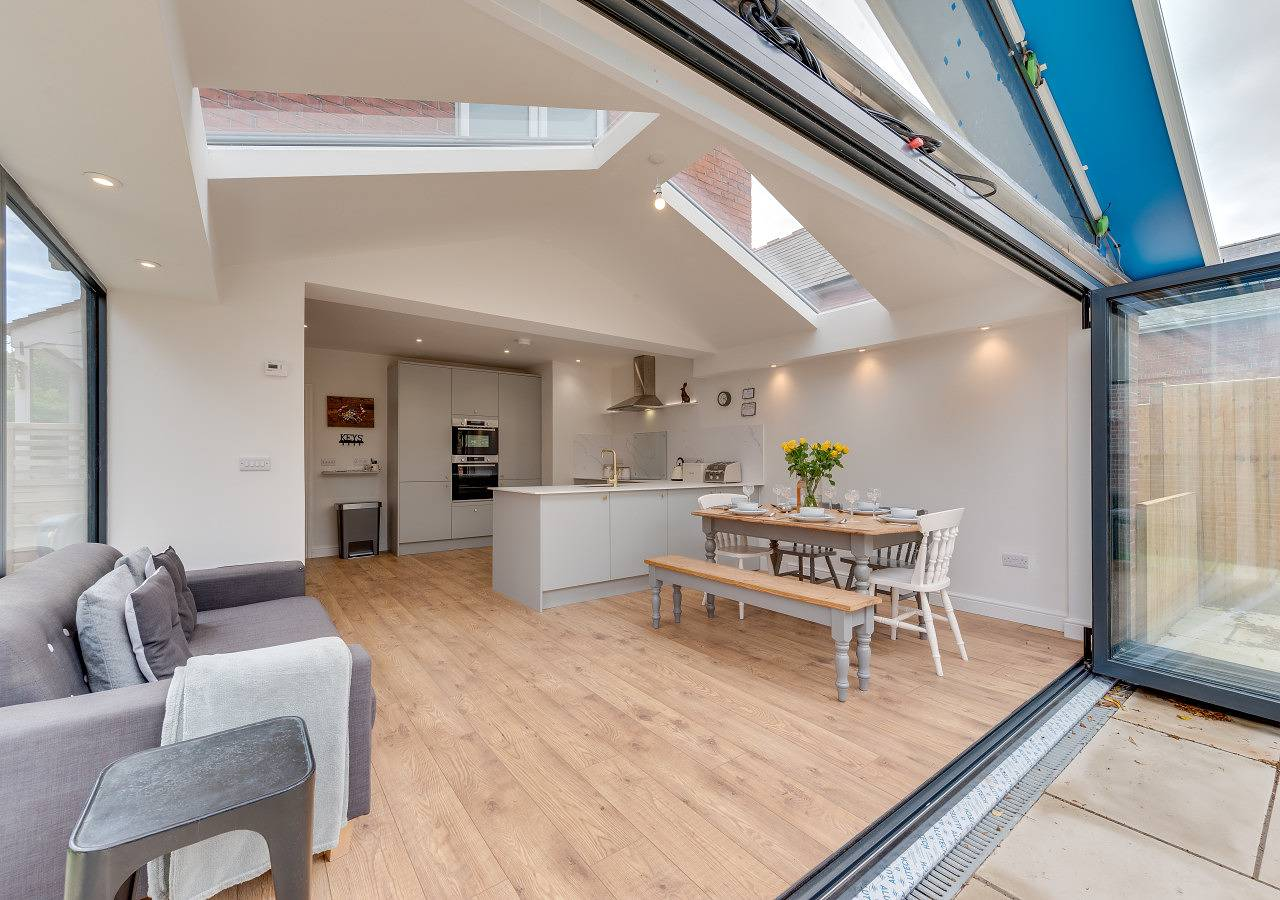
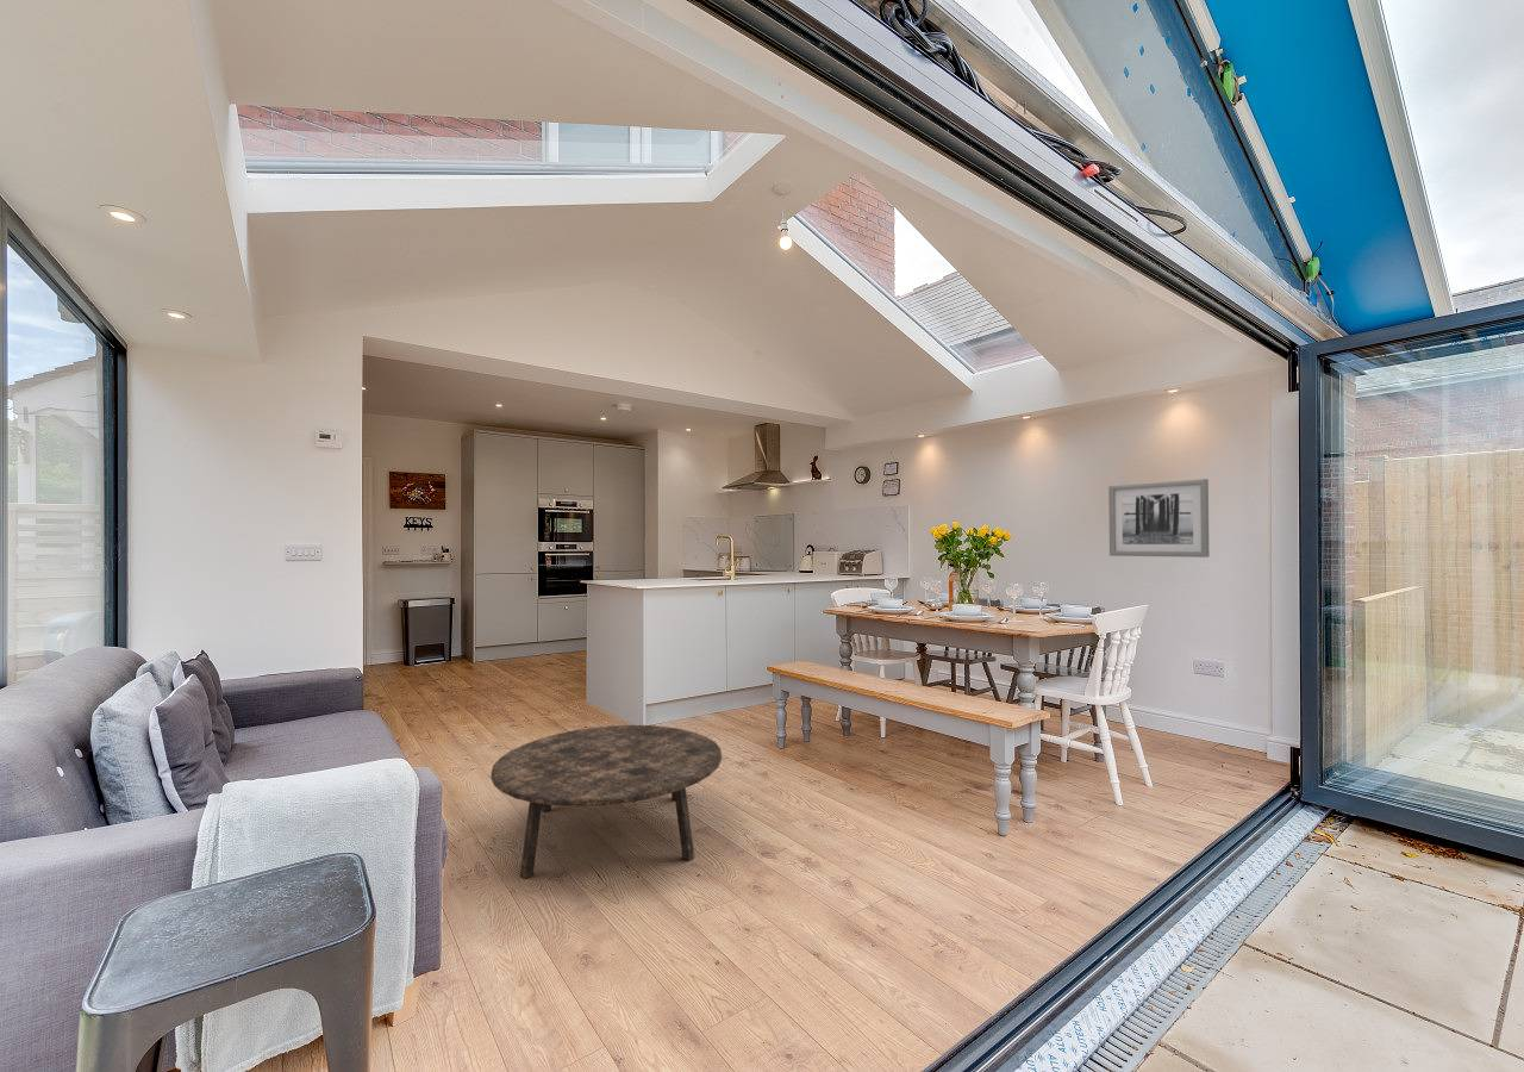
+ coffee table (611, 793)
+ wall art (1156, 519)
